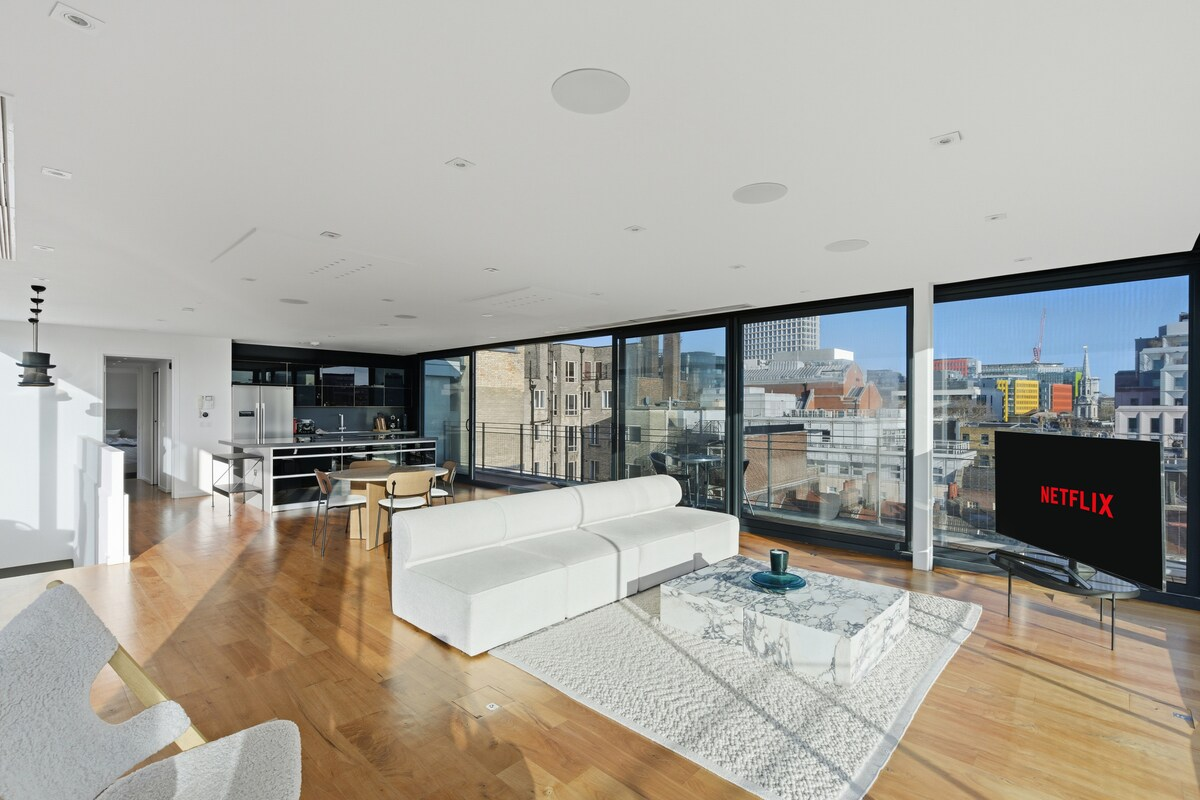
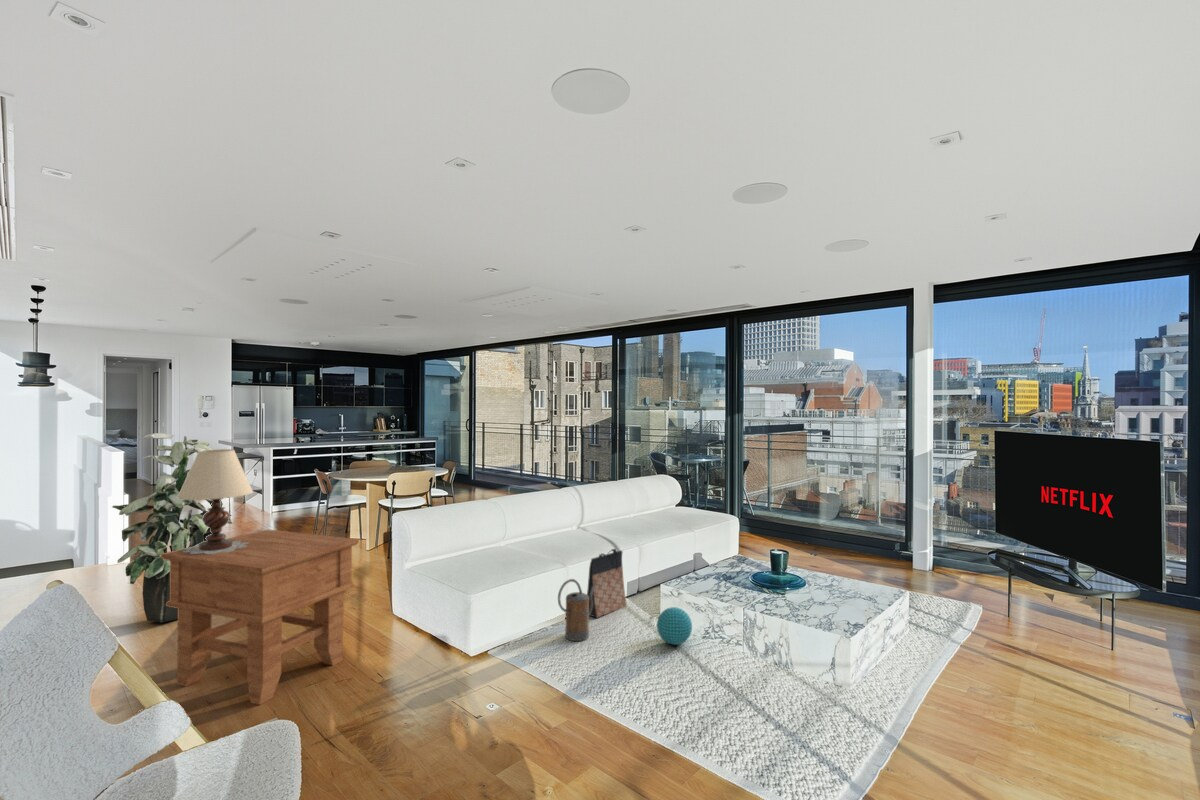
+ decorative ball (674, 625)
+ table lamp (216, 498)
+ bag (606, 579)
+ indoor plant (170, 524)
+ side table (264, 608)
+ watering can (577, 606)
